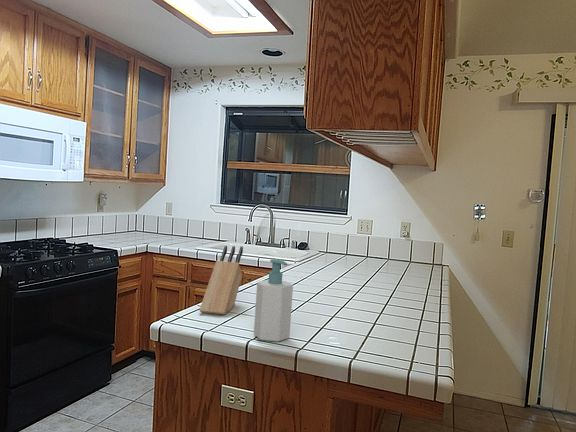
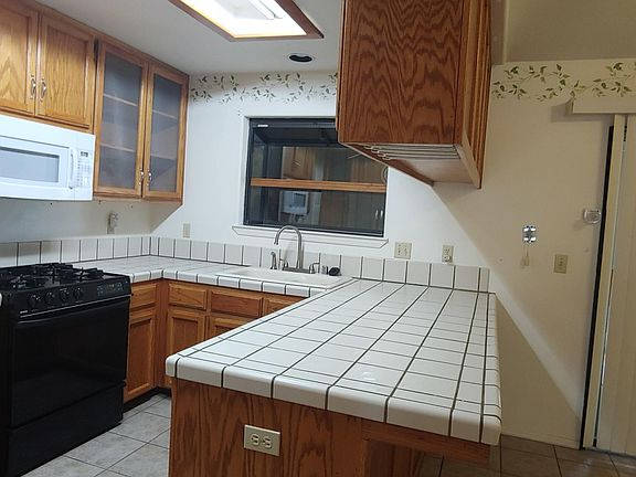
- soap bottle (274, 298)
- knife block (224, 276)
